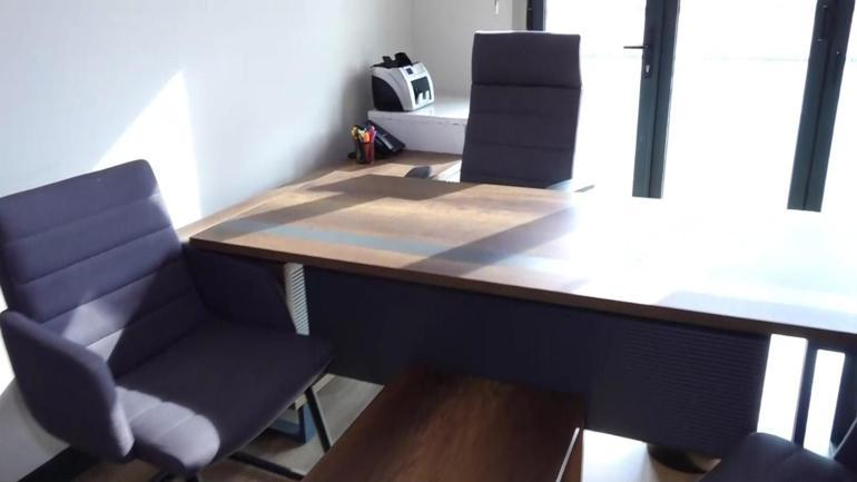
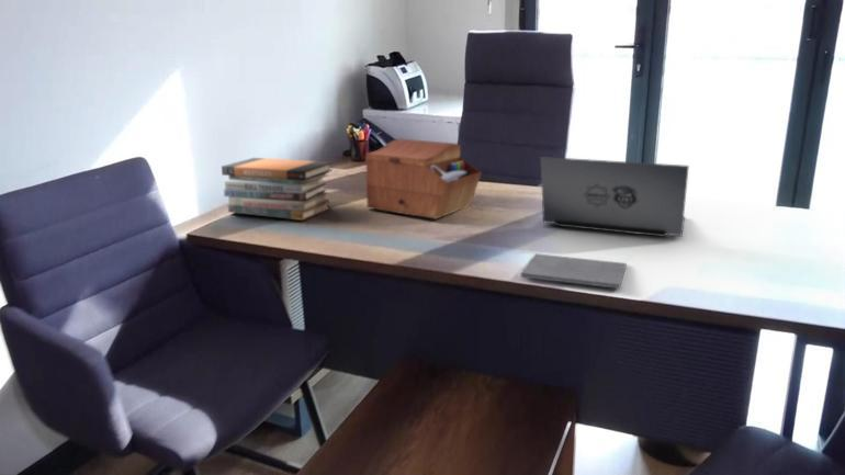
+ laptop (616, 190)
+ book stack (278, 186)
+ notepad (574, 270)
+ sewing box (422, 177)
